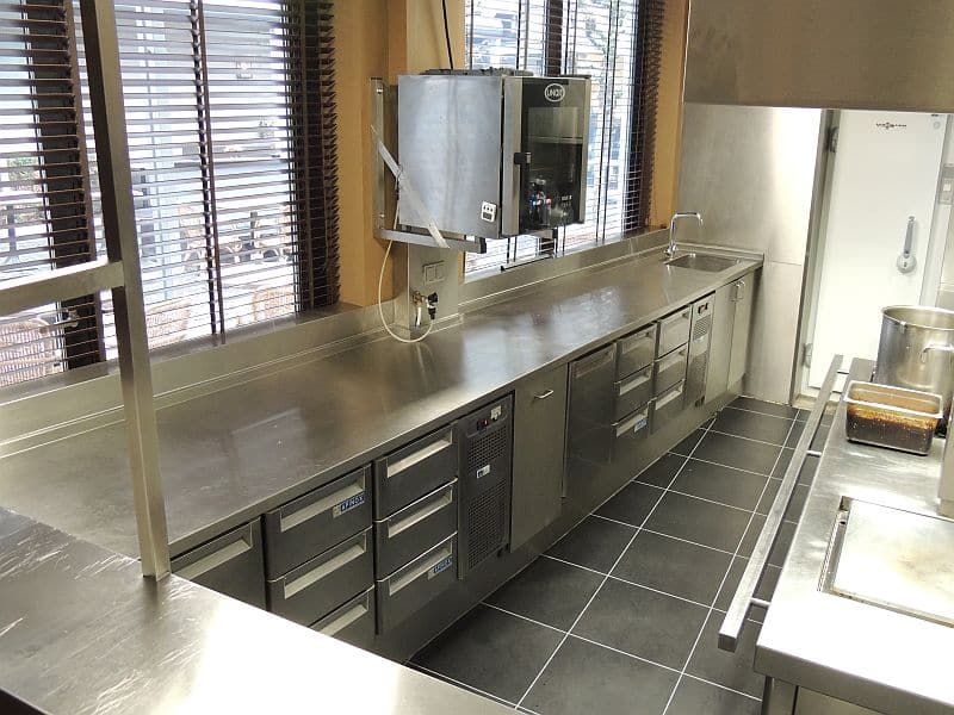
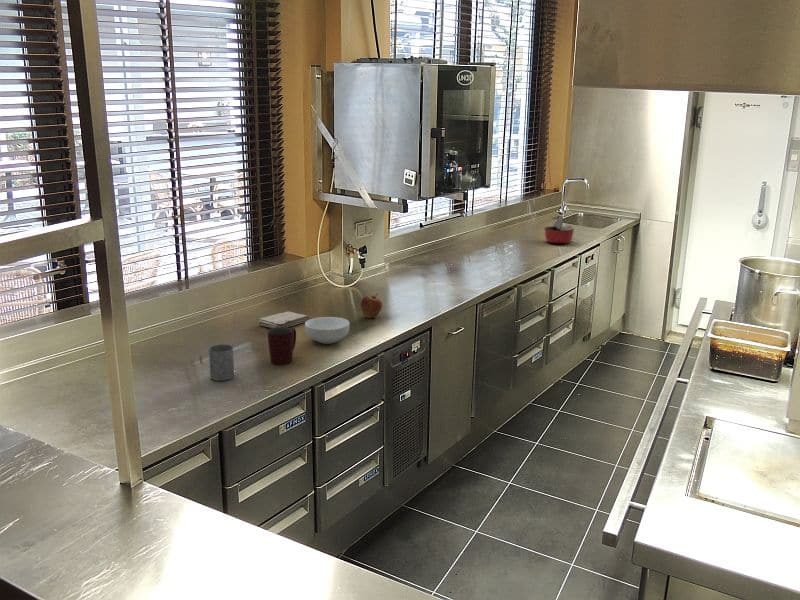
+ mug (216, 364)
+ saucepan (562, 227)
+ washcloth (283, 319)
+ apple (371, 305)
+ mug (284, 344)
+ cereal bowl (327, 331)
